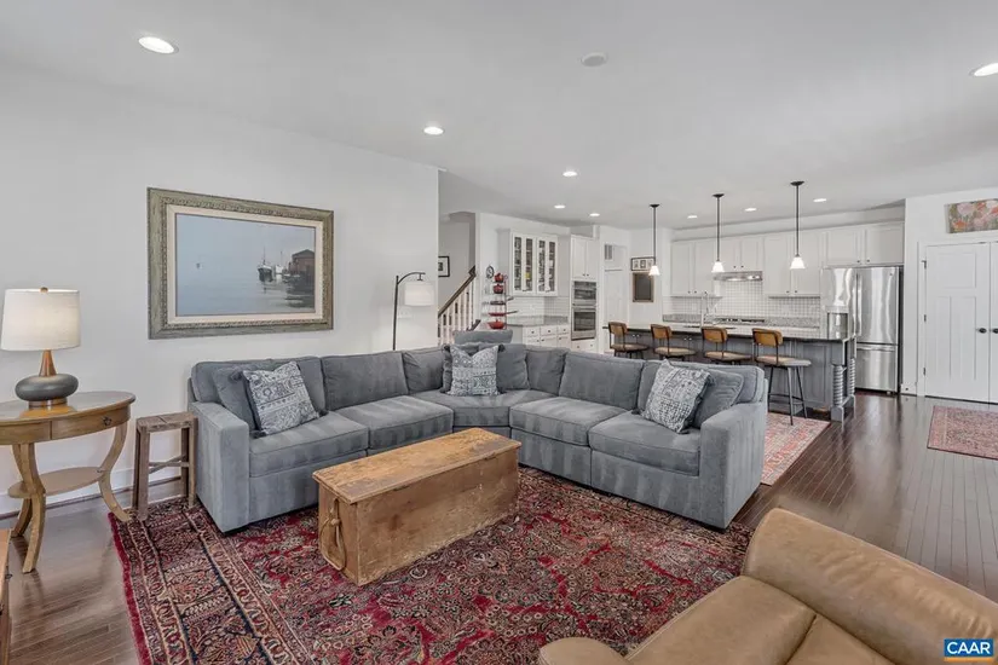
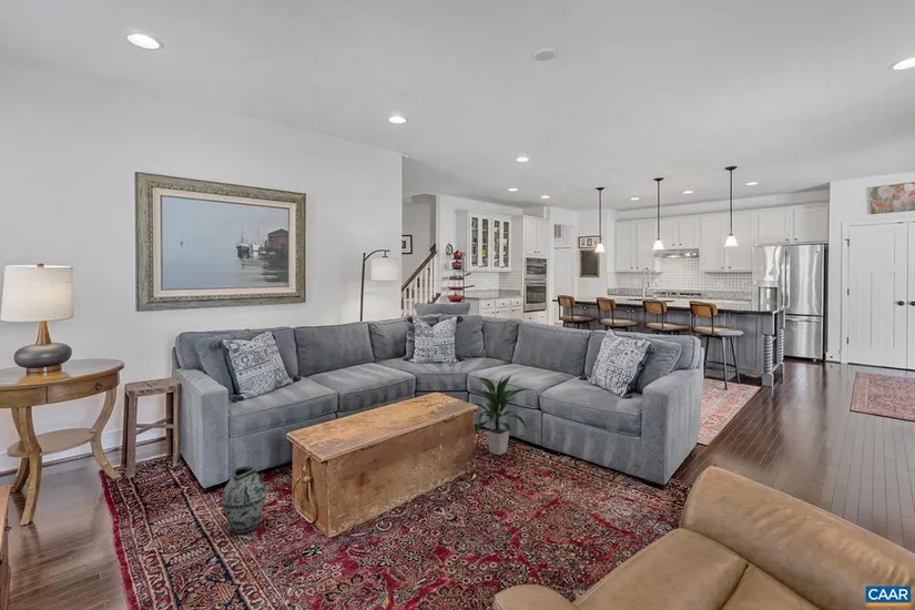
+ indoor plant (495, 411)
+ vase (244, 498)
